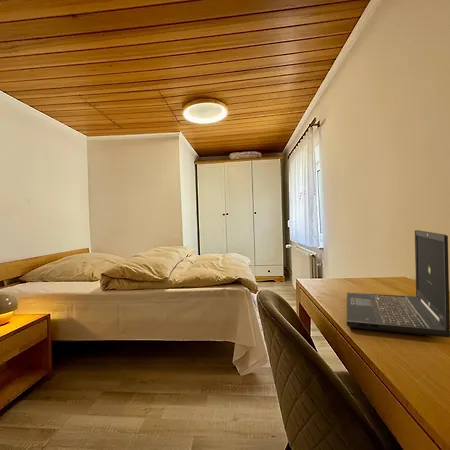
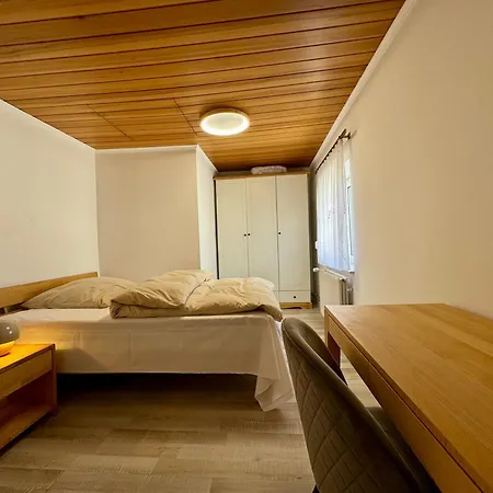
- laptop (382, 294)
